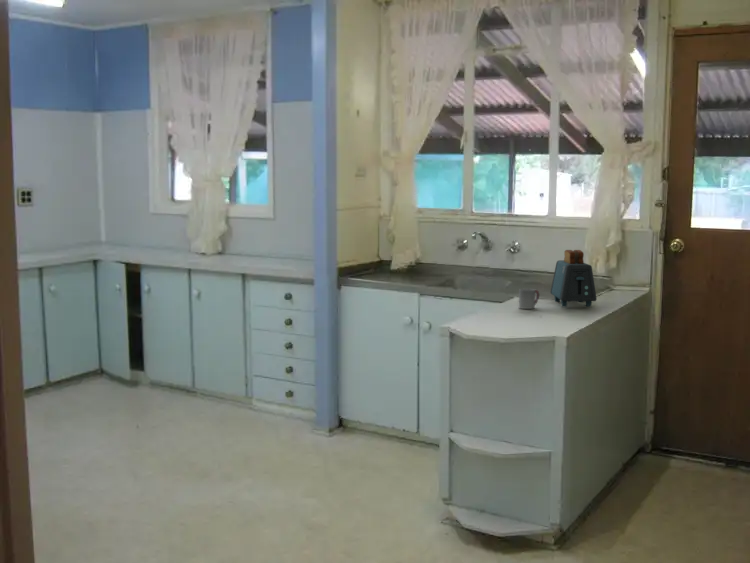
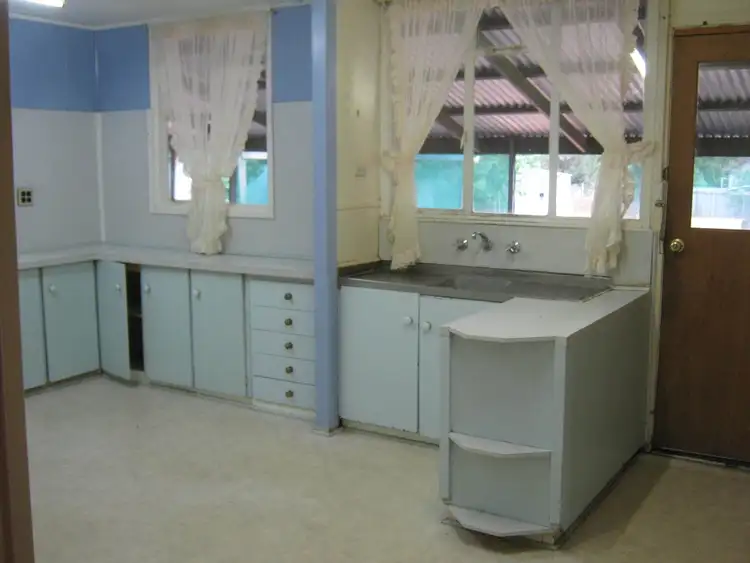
- toaster (573, 277)
- cup (529, 298)
